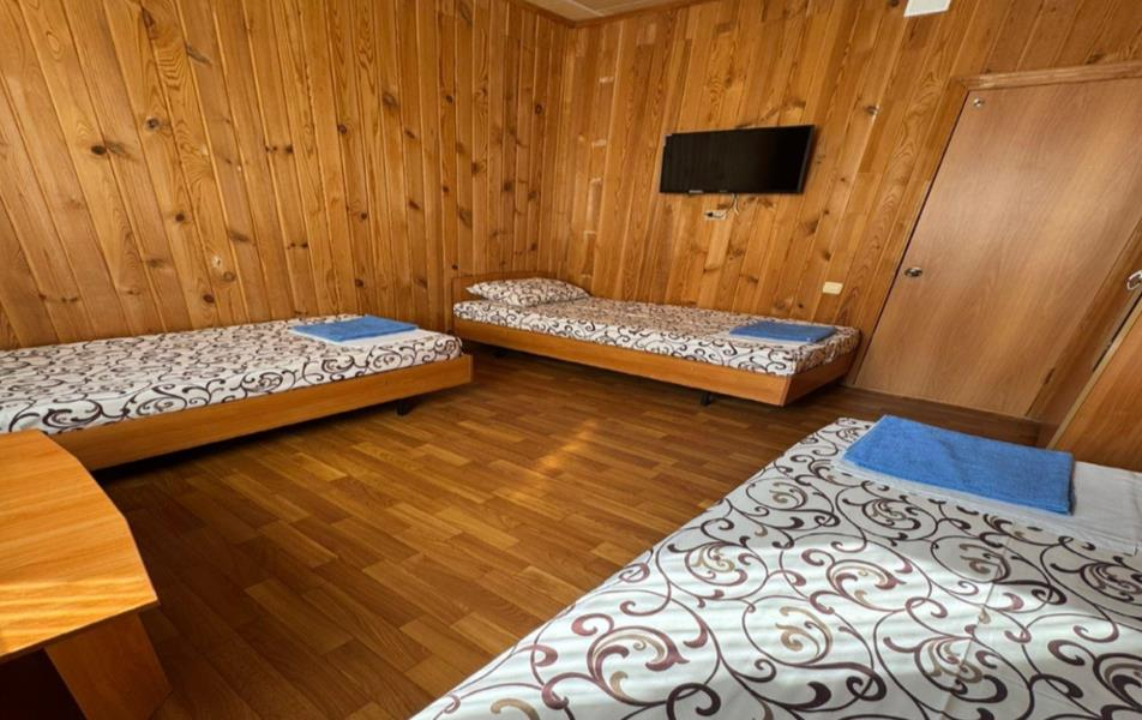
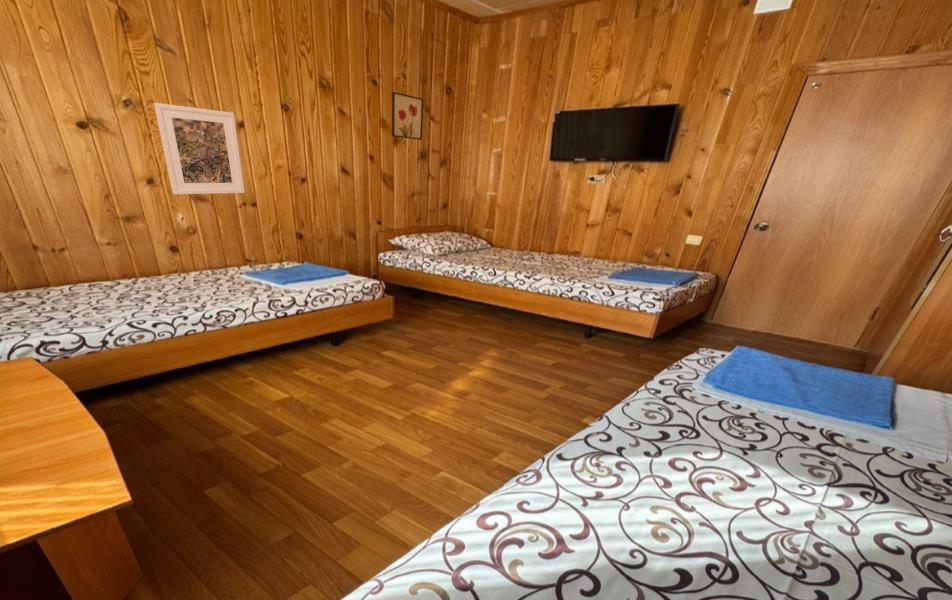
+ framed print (203, 152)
+ wall art (407, 117)
